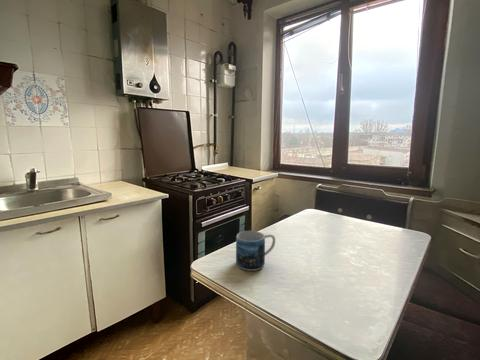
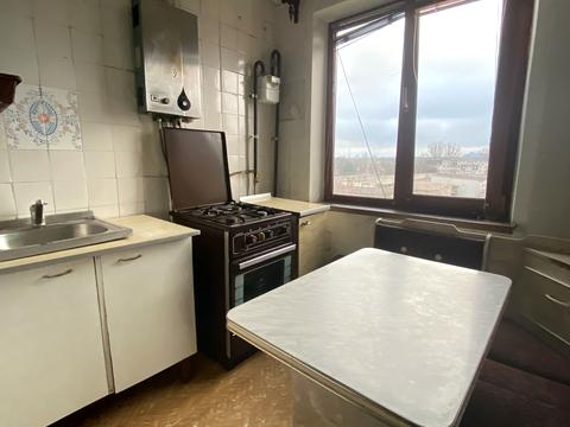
- mug (256, 248)
